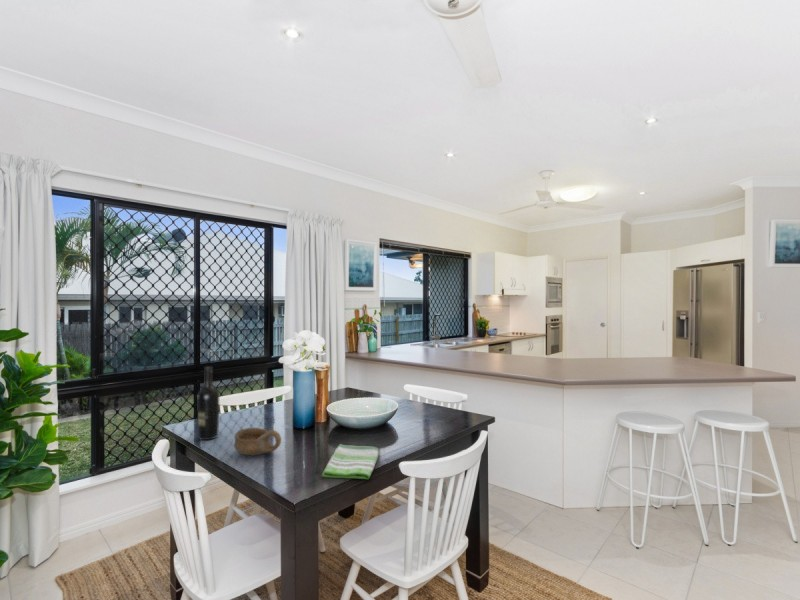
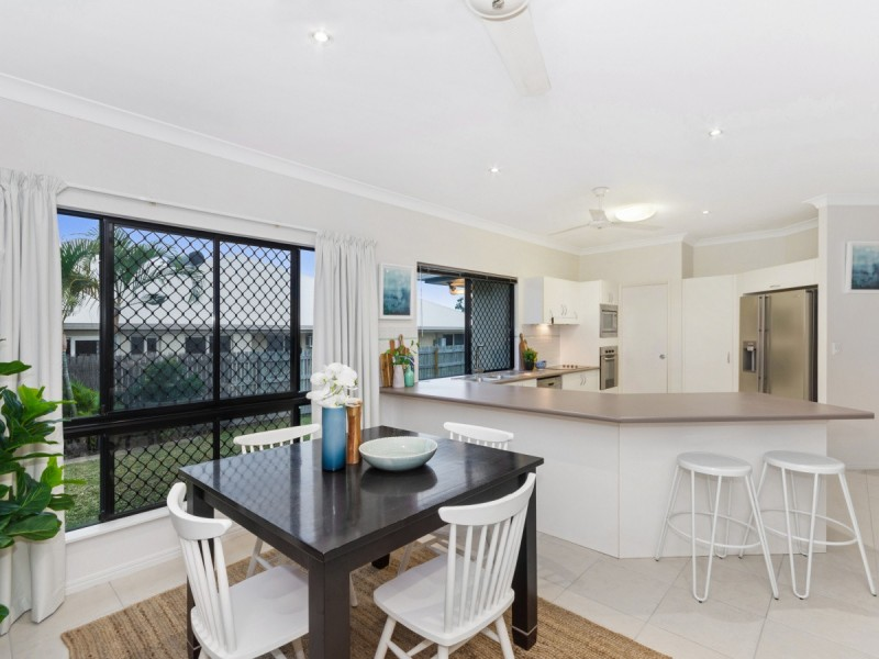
- wine bottle (208, 402)
- dish towel (352, 460)
- bowl (258, 441)
